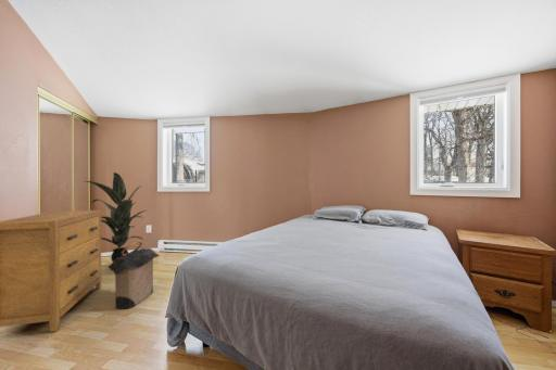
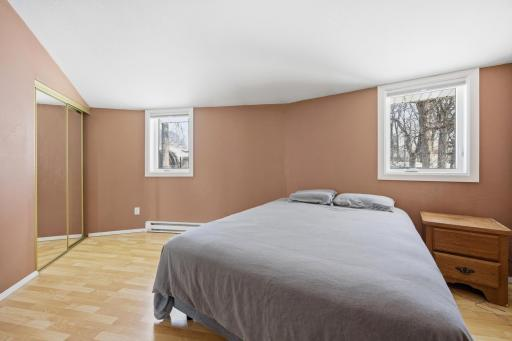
- indoor plant (115, 221)
- laundry hamper (135, 269)
- dresser (56, 261)
